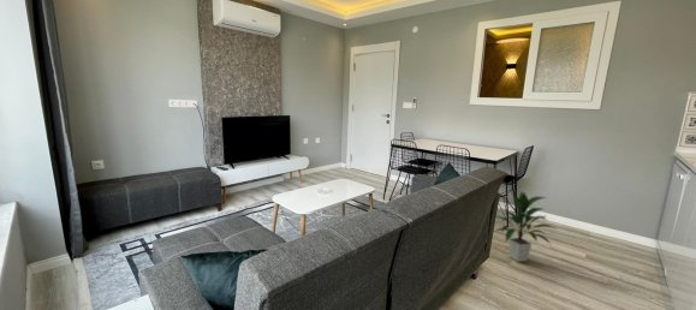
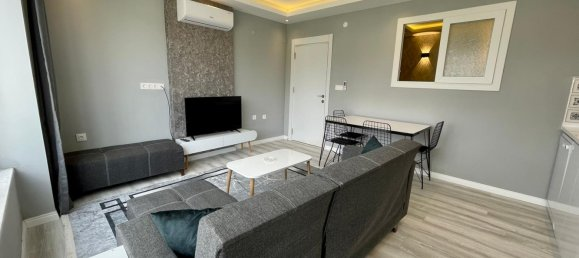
- indoor plant (520, 223)
